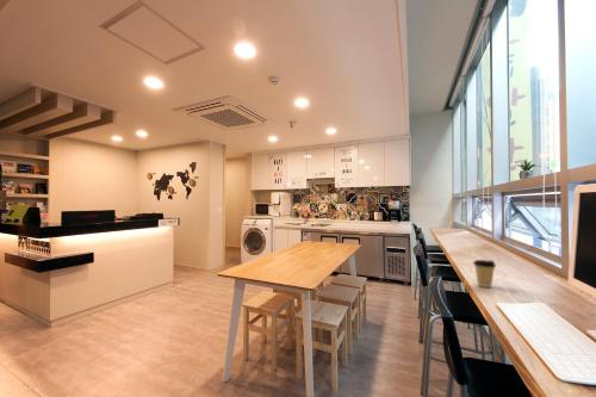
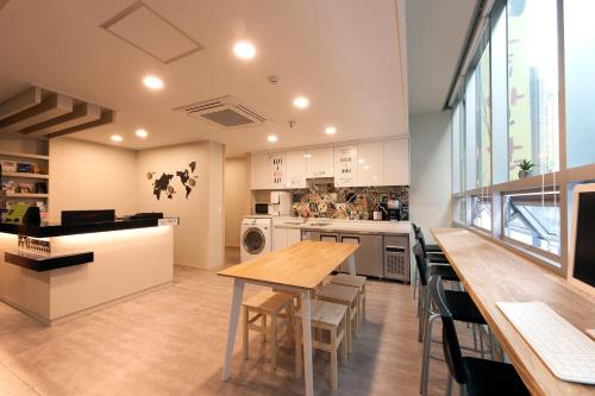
- coffee cup (484, 273)
